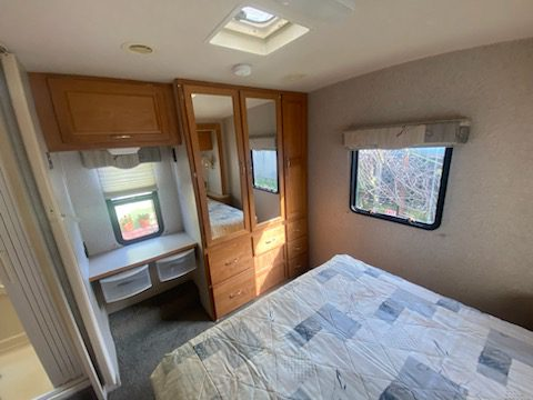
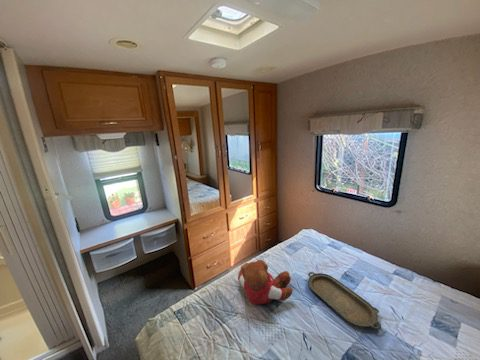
+ serving tray (338, 297)
+ teddy bear (262, 273)
